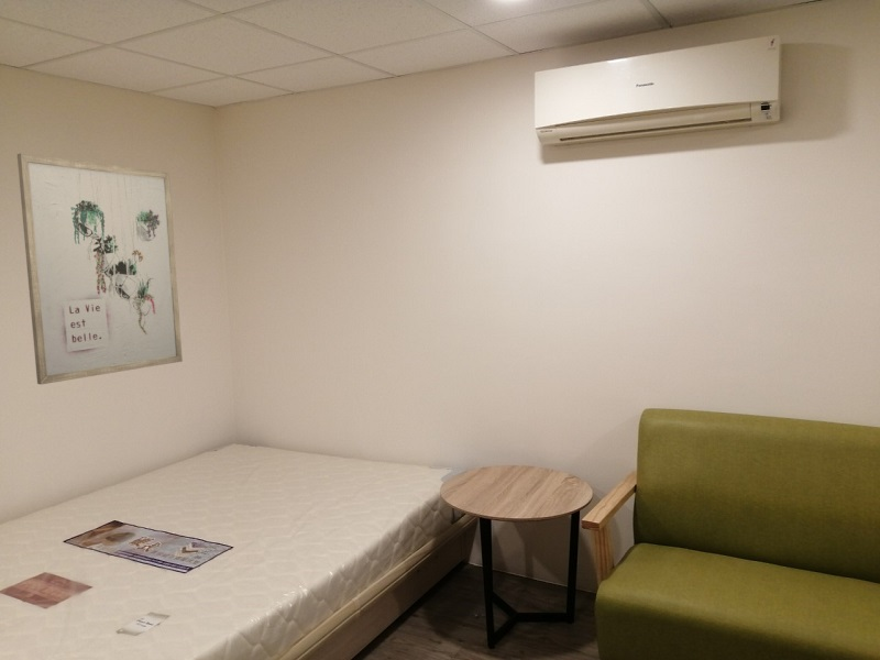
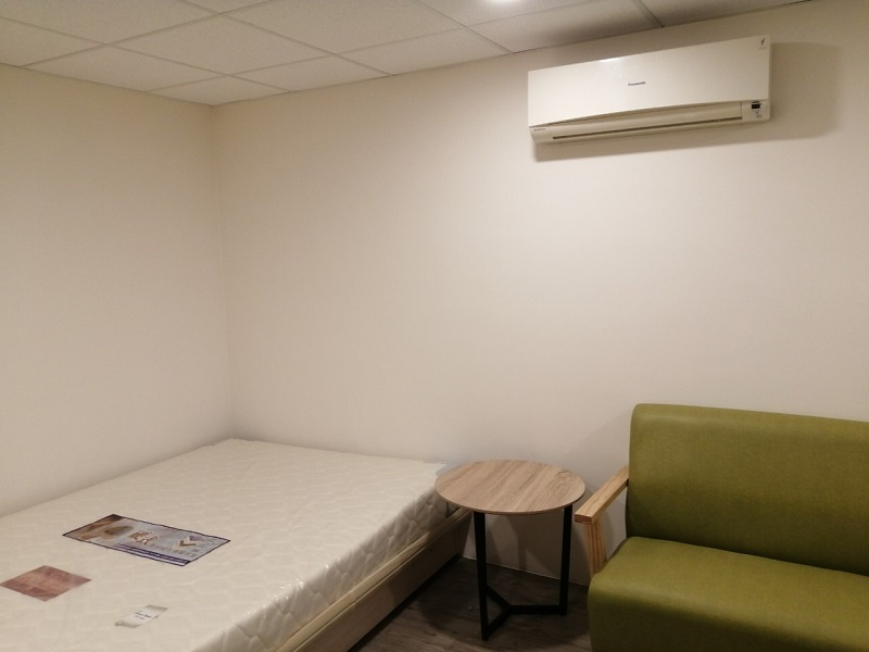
- wall art (109, 268)
